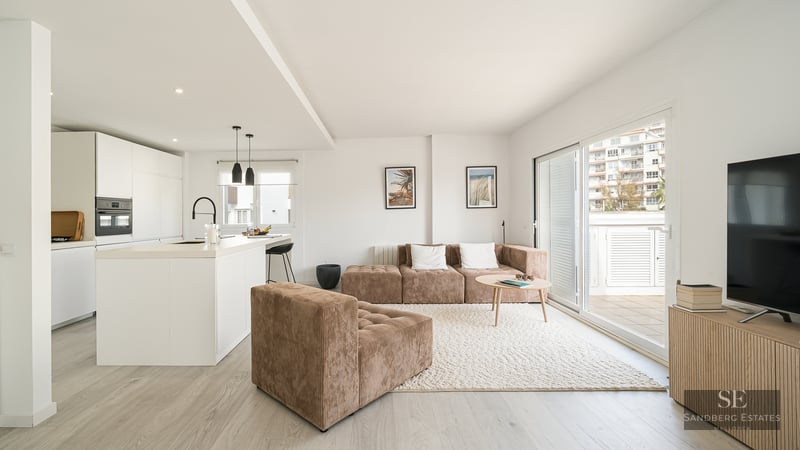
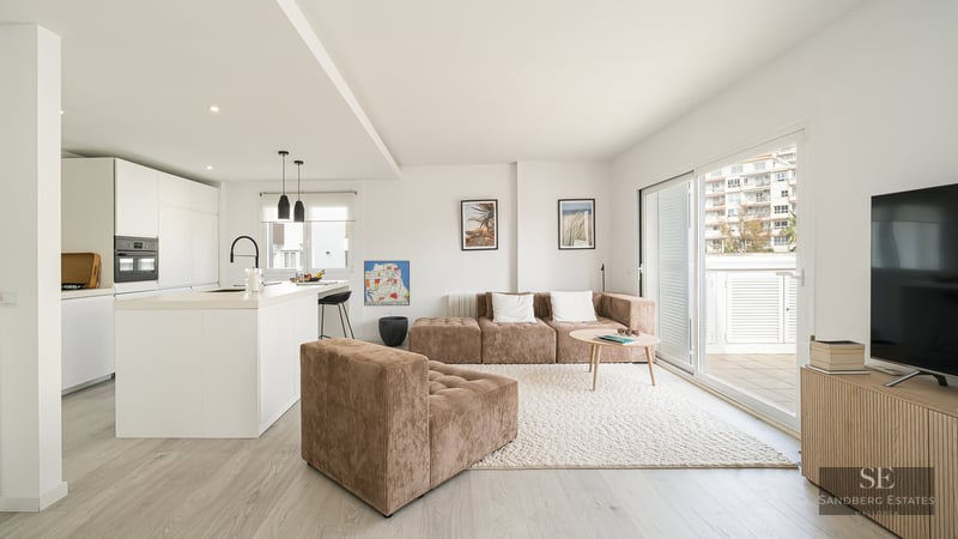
+ wall art (387, 283)
